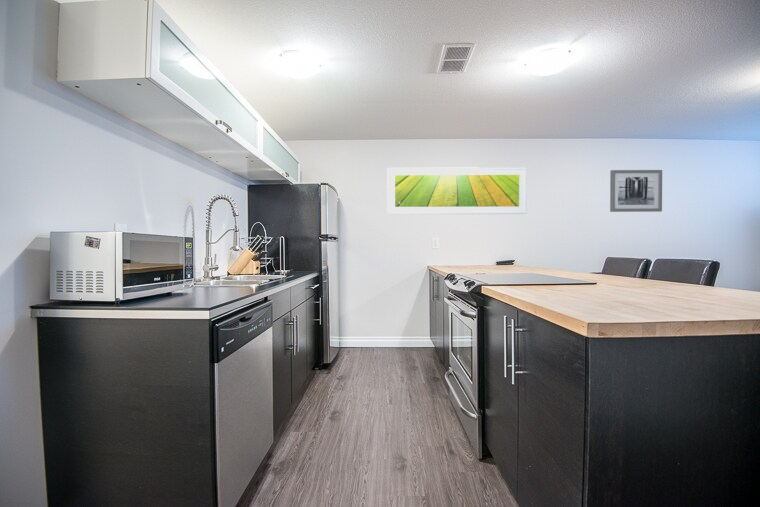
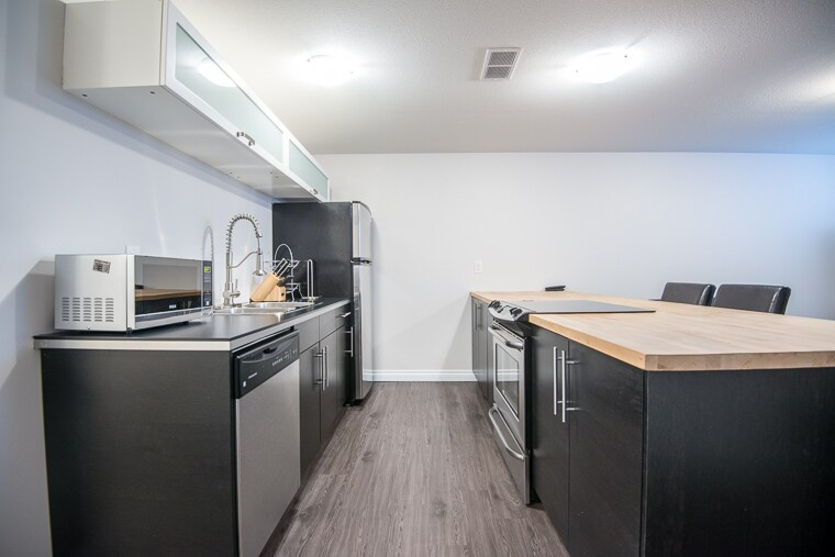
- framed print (456, 190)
- wall art (636, 190)
